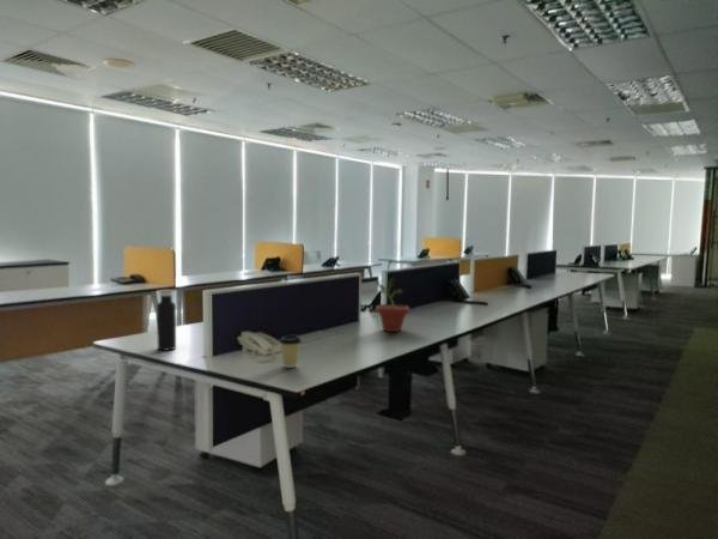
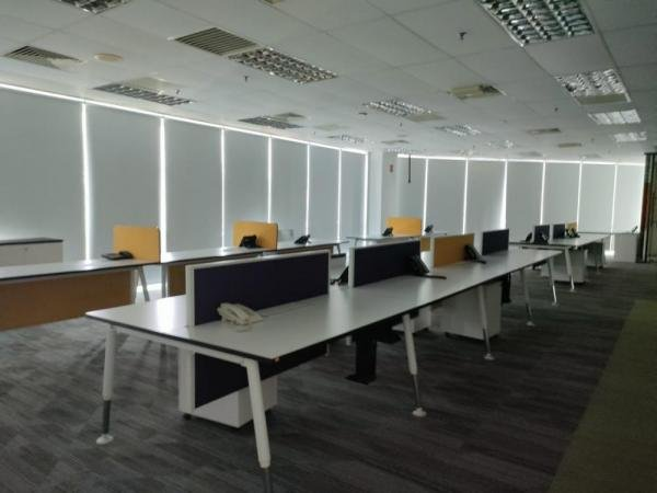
- potted plant (391, 302)
- water bottle (166, 320)
- coffee cup (290, 351)
